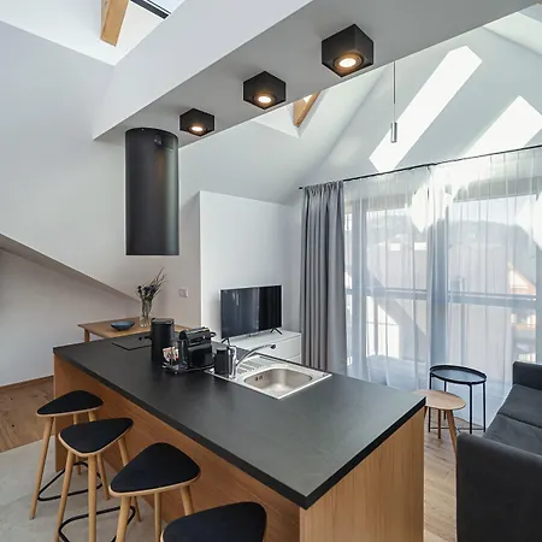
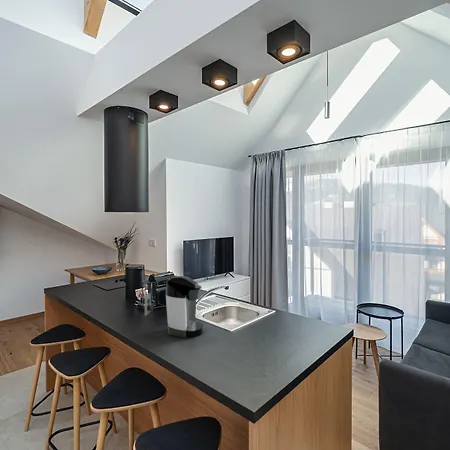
+ coffee maker (179, 306)
